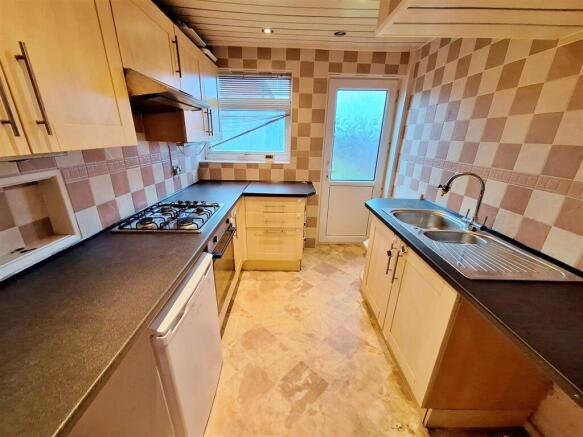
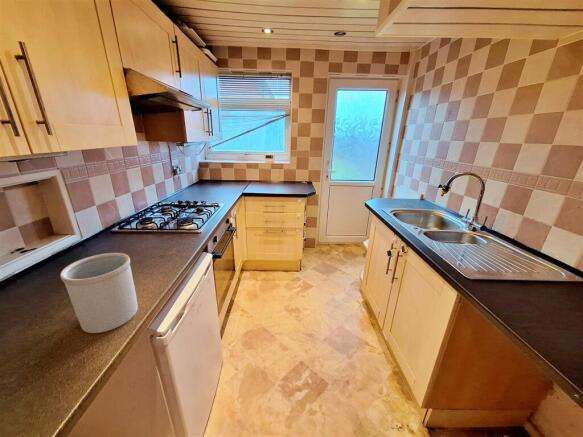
+ utensil holder (104, 291)
